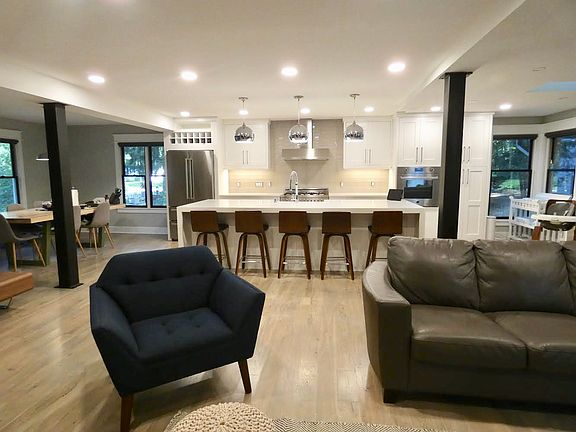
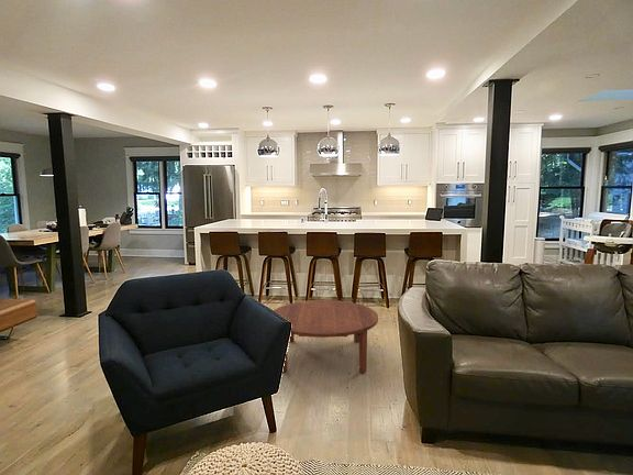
+ coffee table (323, 334)
